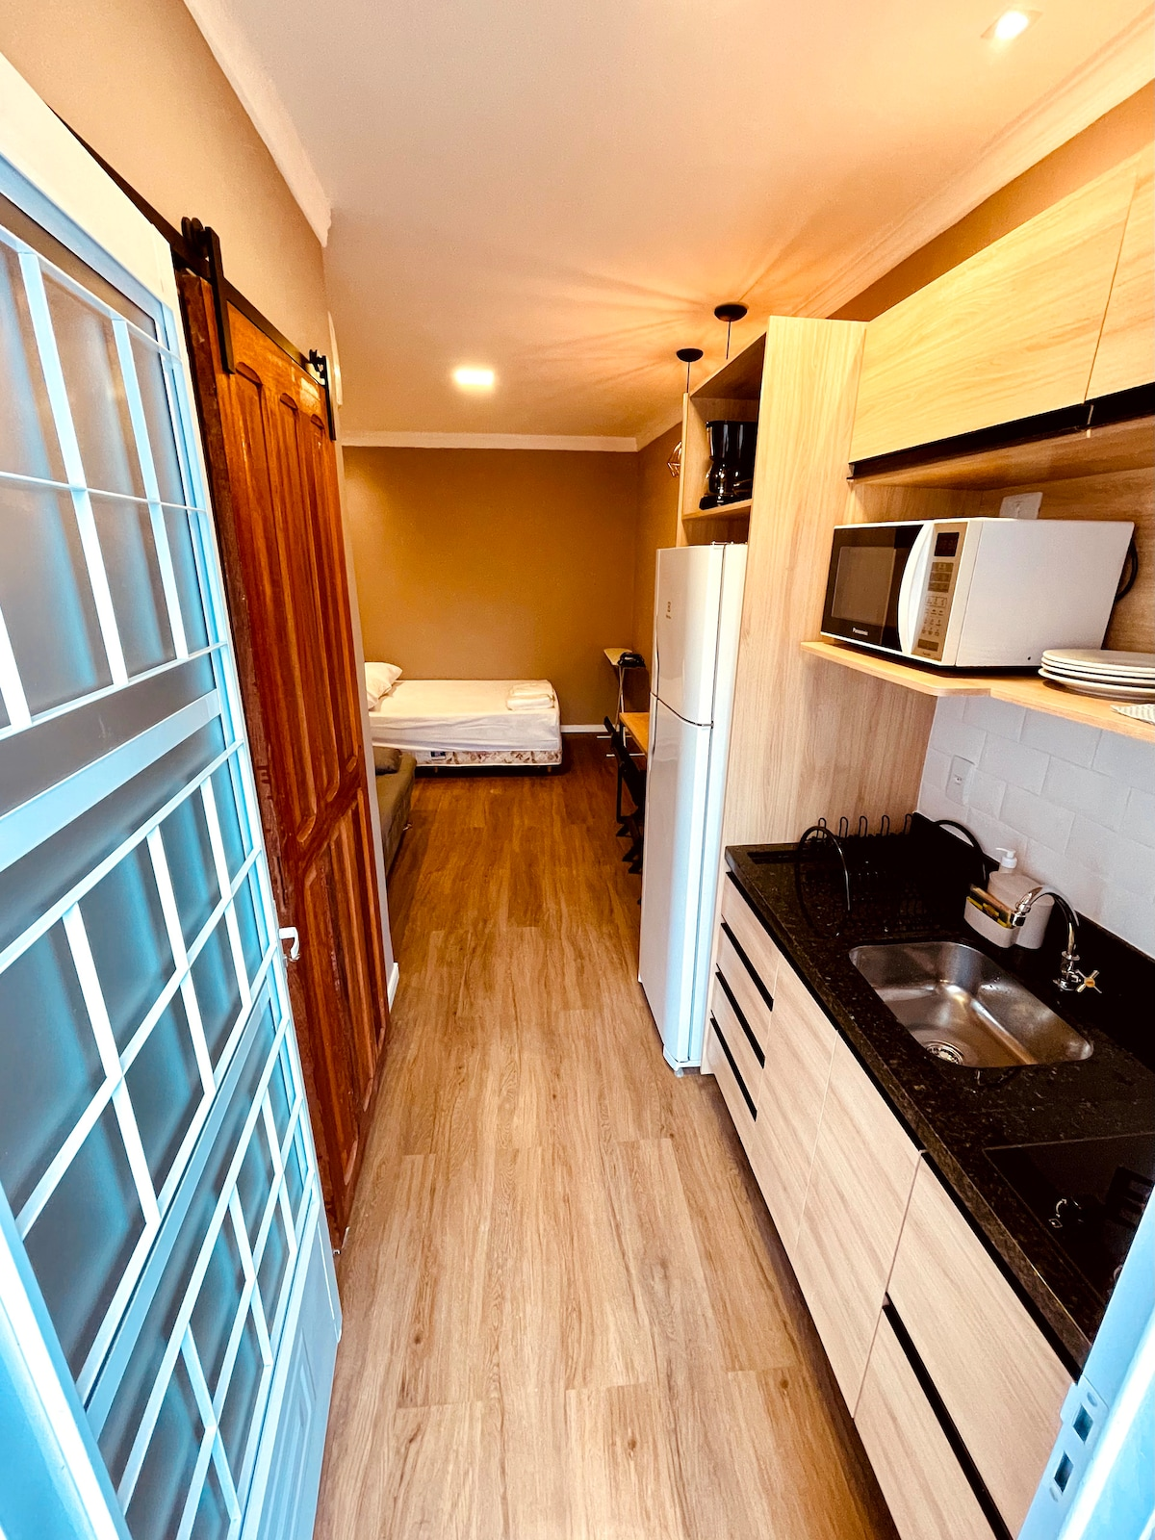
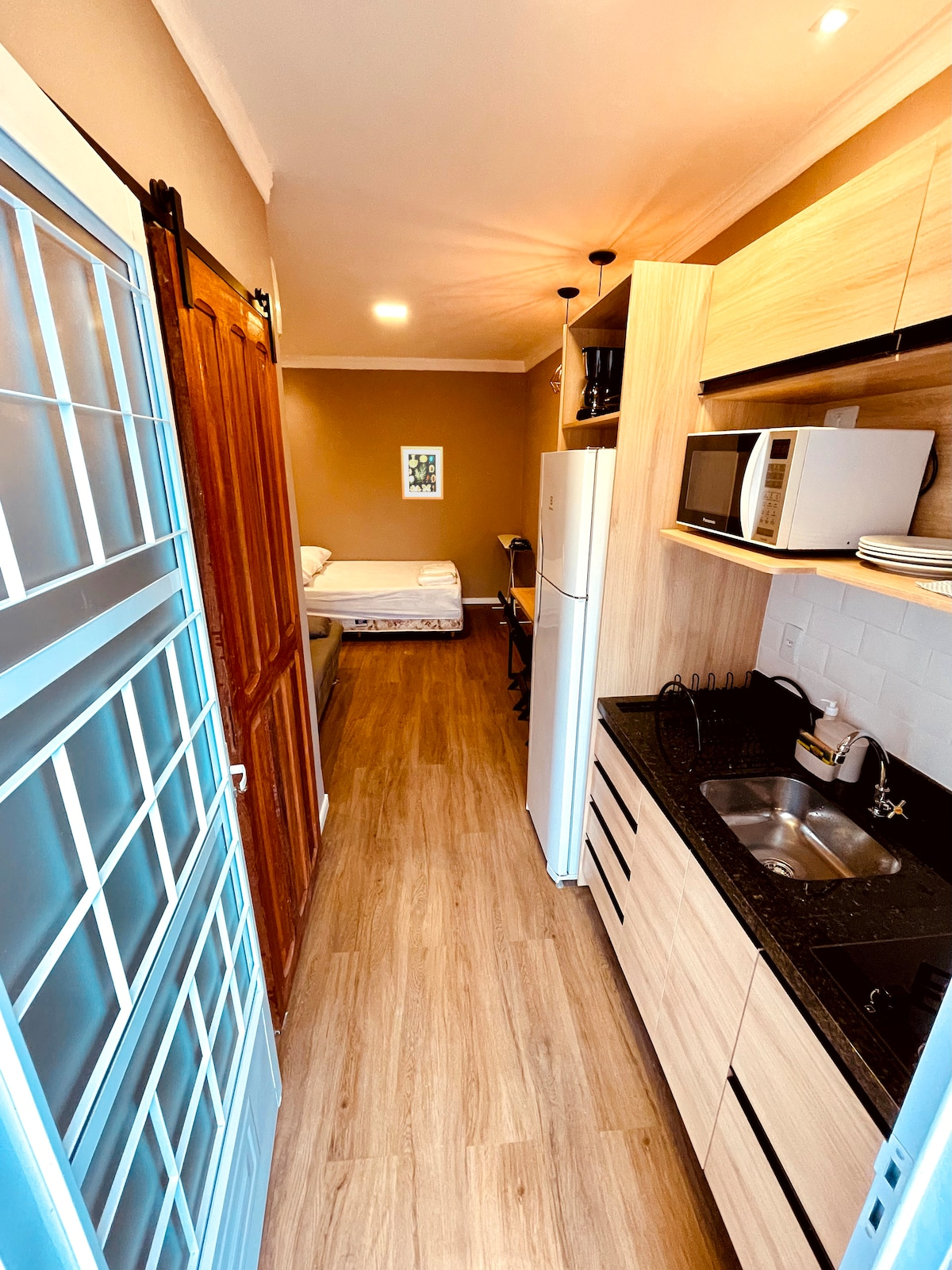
+ wall art (422, 473)
